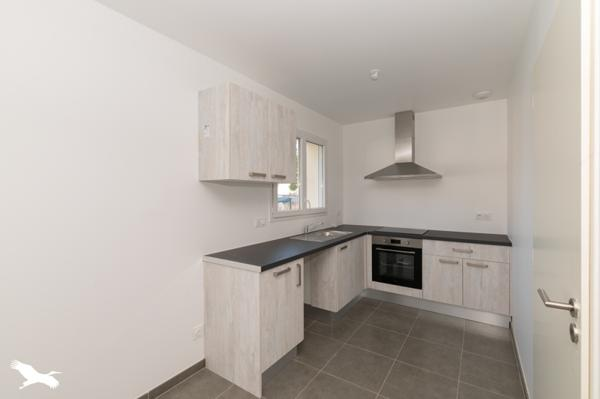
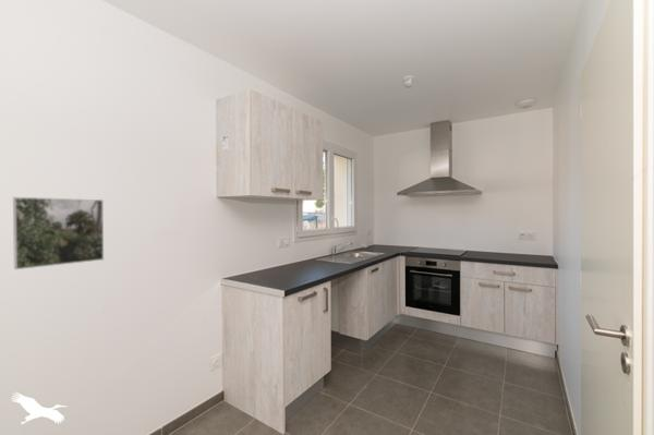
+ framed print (62, 231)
